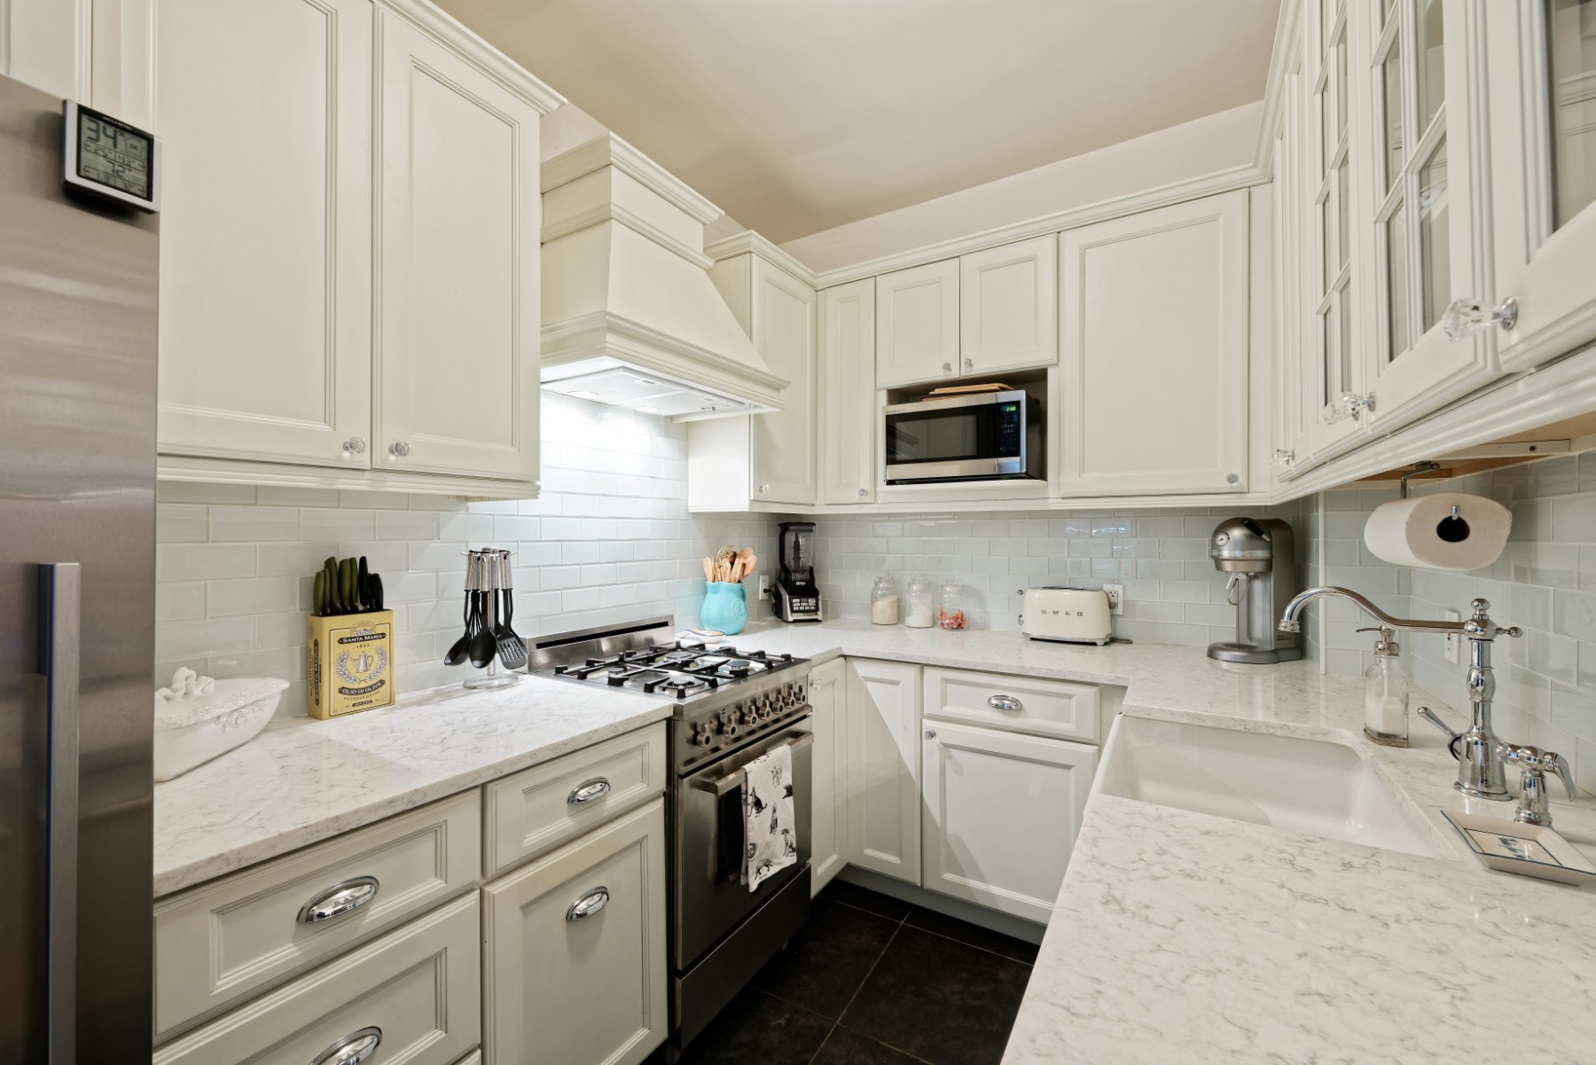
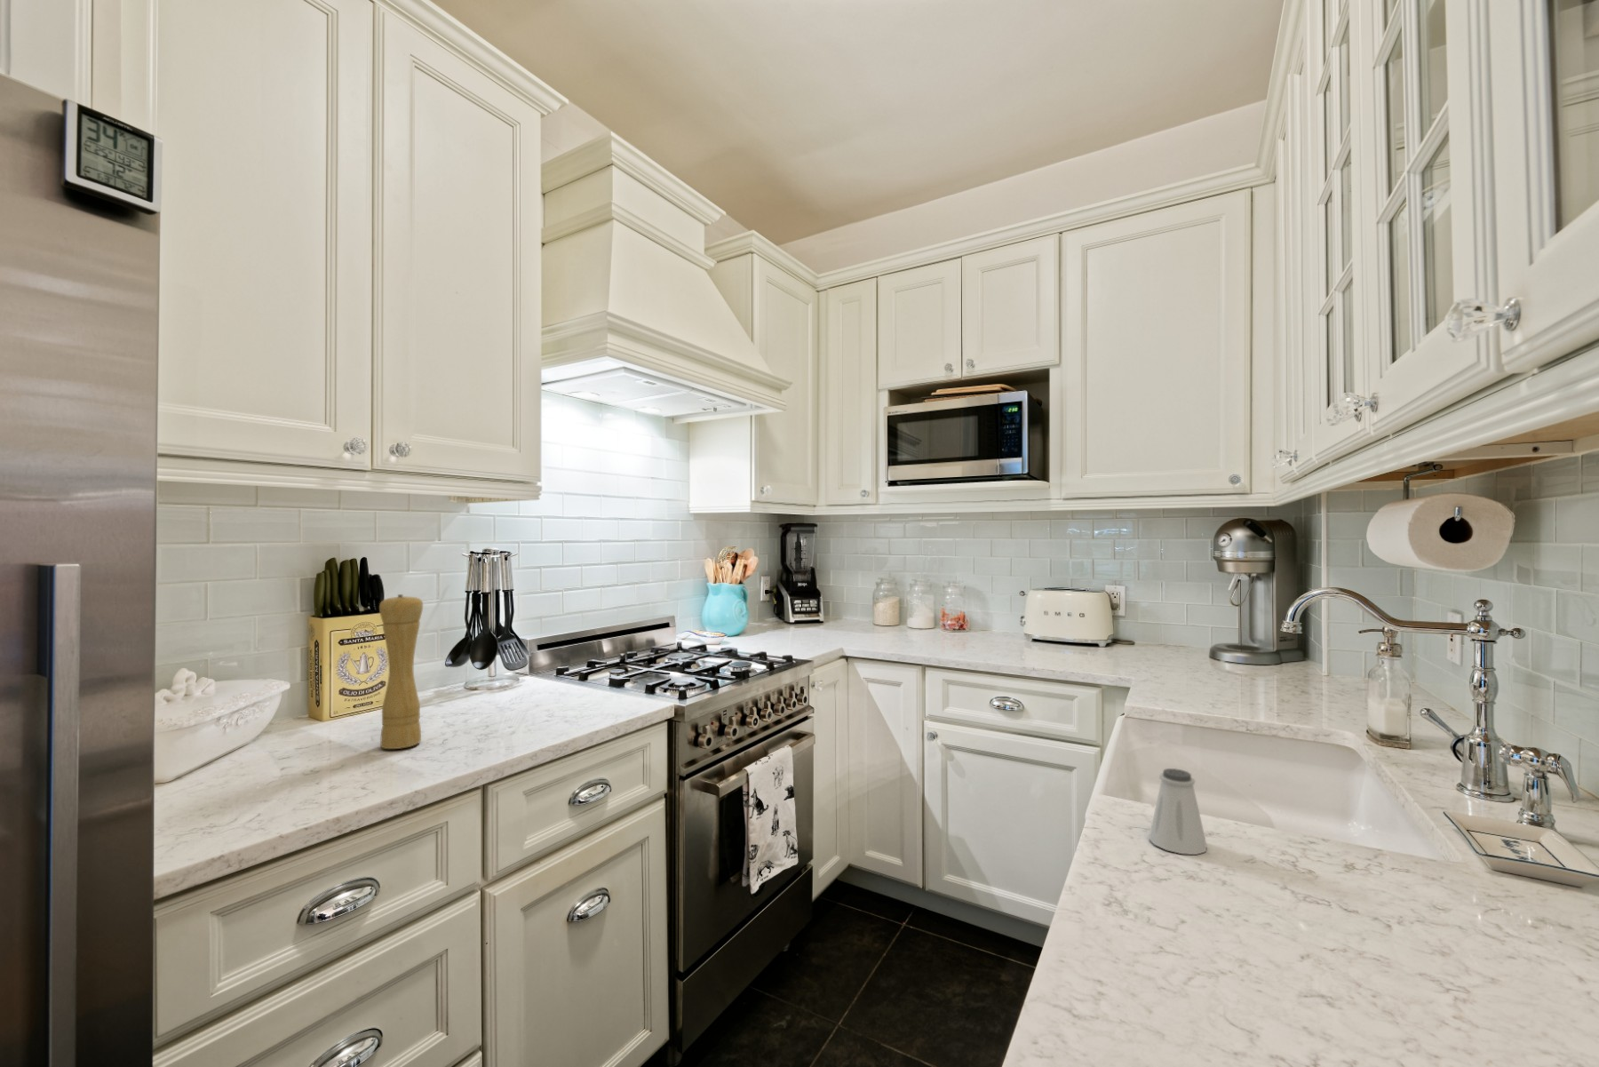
+ pepper mill (400, 669)
+ saltshaker (1178, 807)
